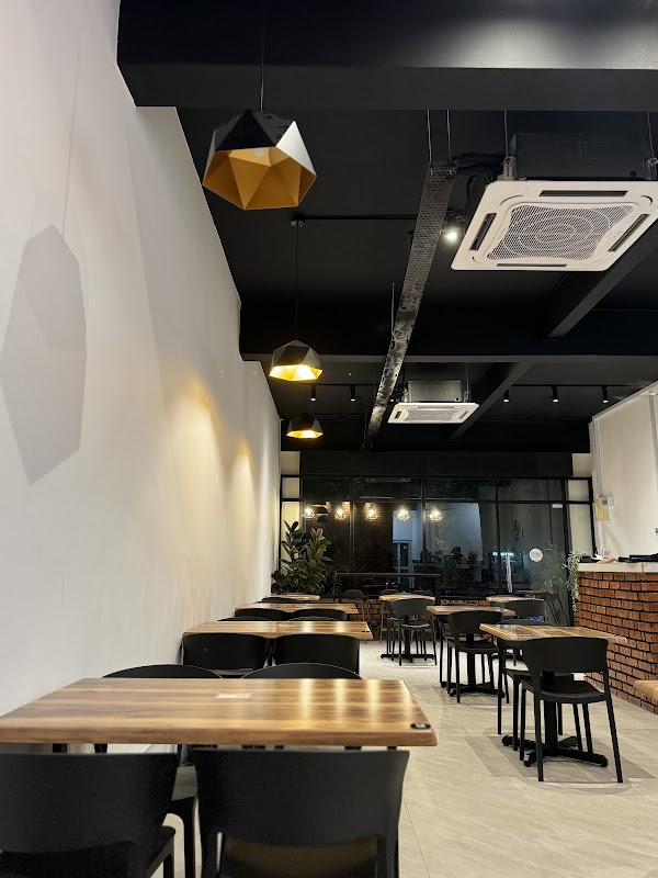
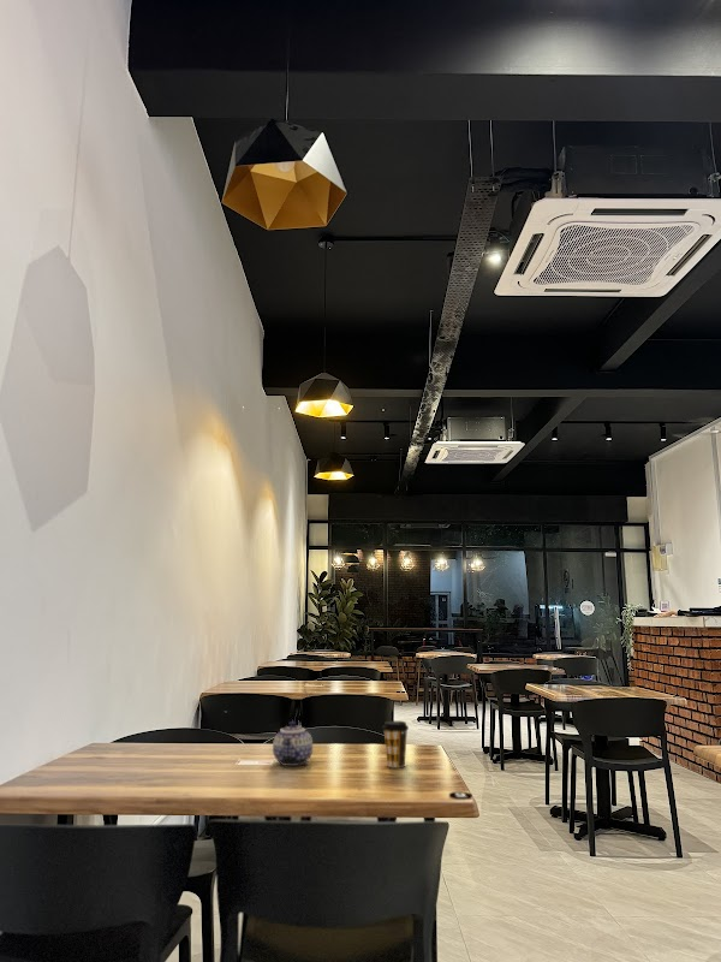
+ coffee cup (395, 743)
+ teapot (292, 742)
